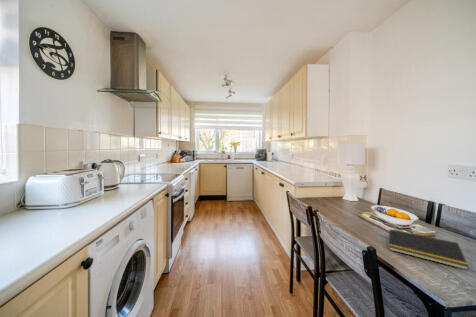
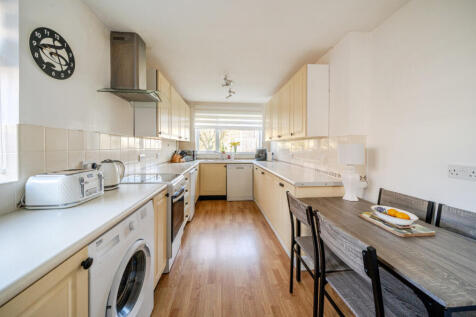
- notepad (422, 246)
